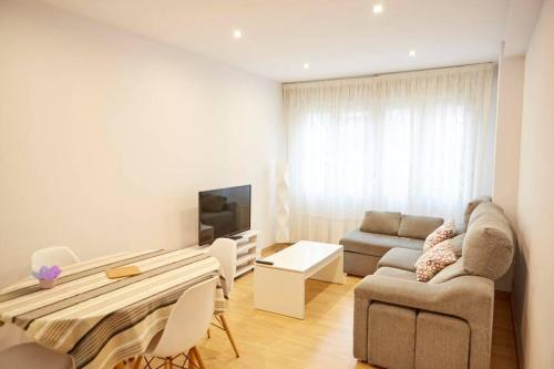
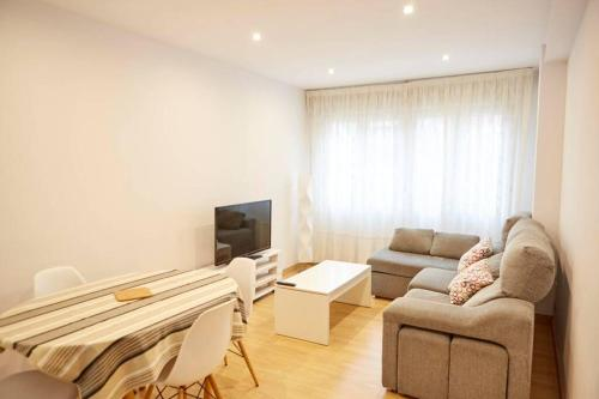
- succulent plant (47, 277)
